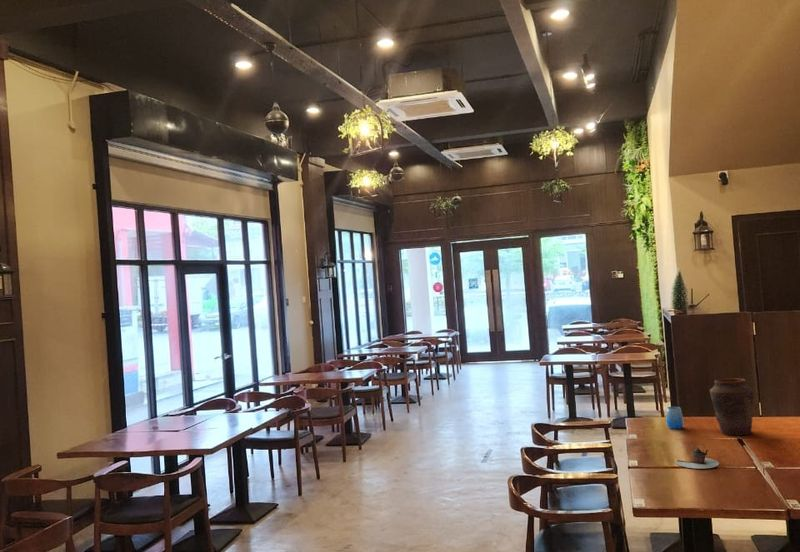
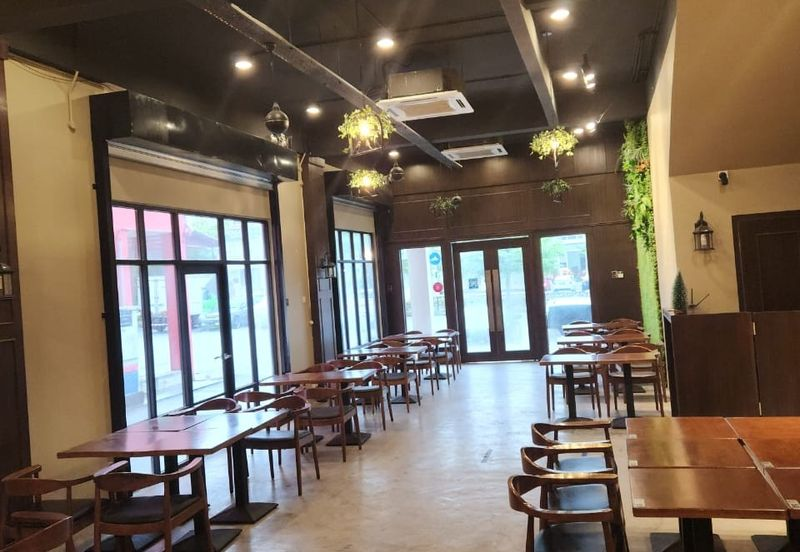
- cup (674, 417)
- teapot (696, 453)
- vase (732, 406)
